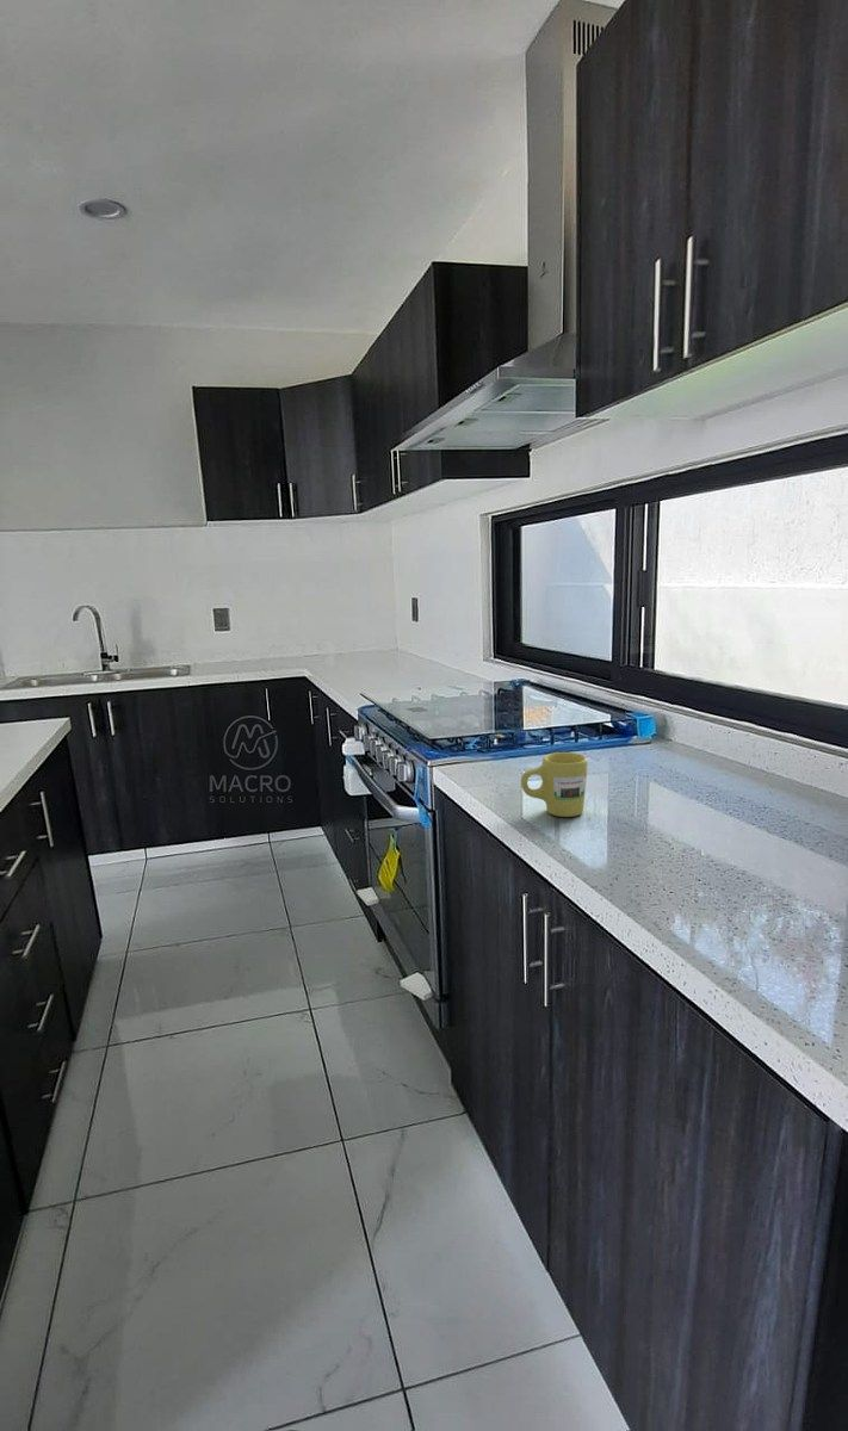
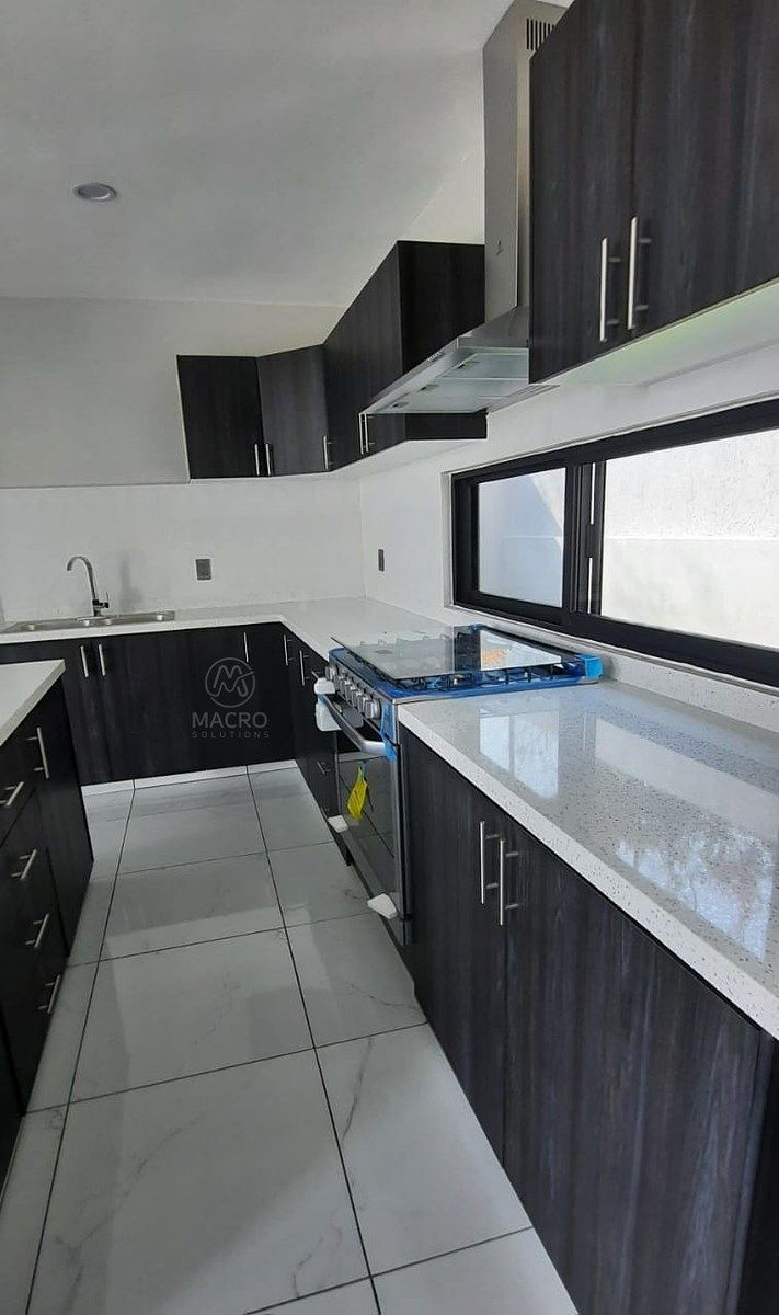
- mug (553, 785)
